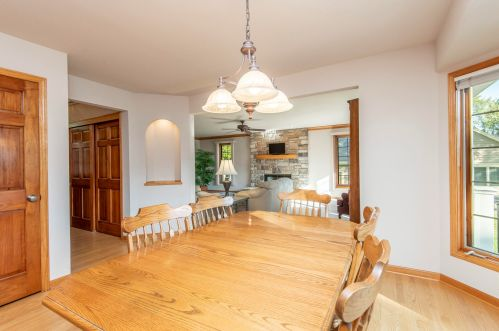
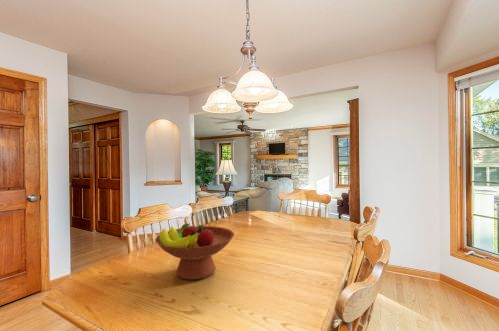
+ fruit bowl (196, 246)
